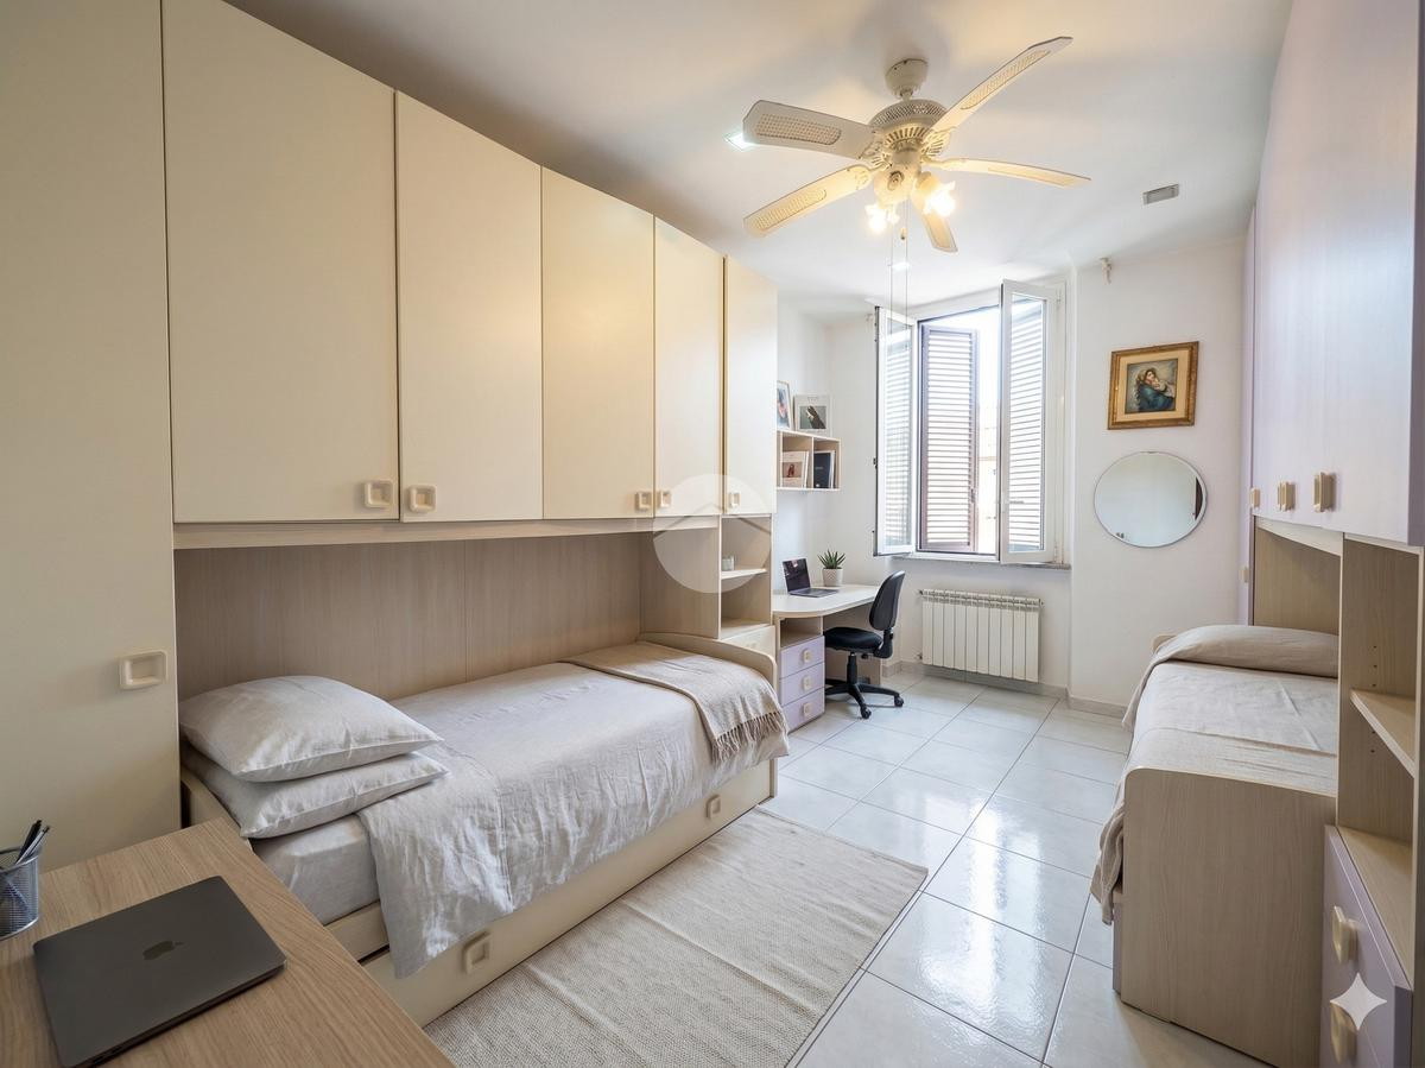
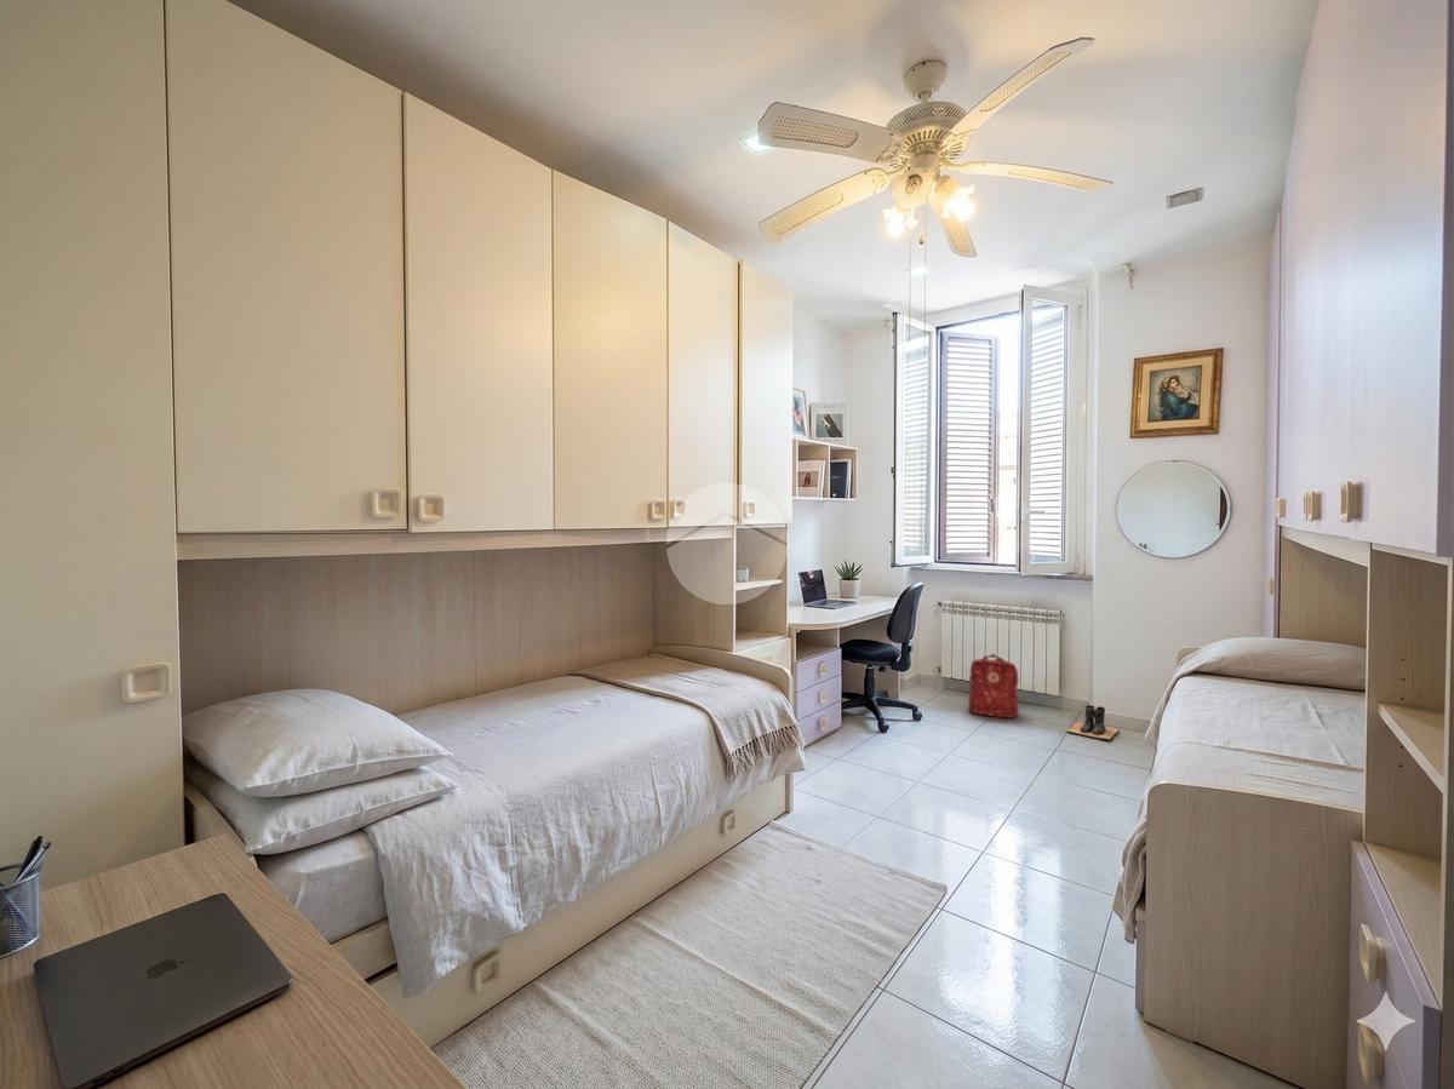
+ boots (1093, 720)
+ backpack (991, 682)
